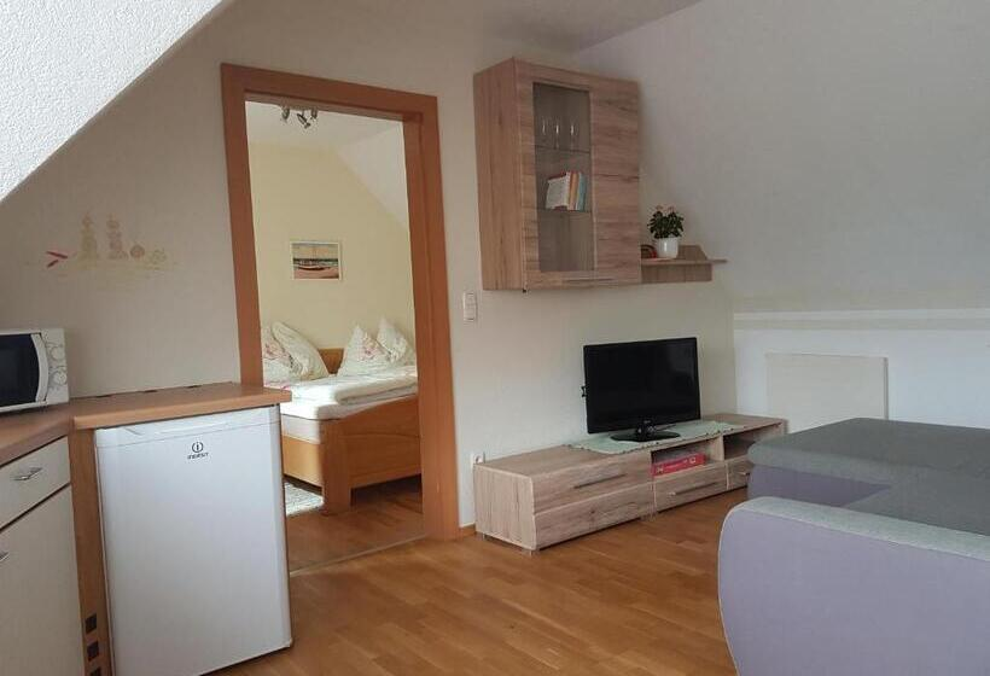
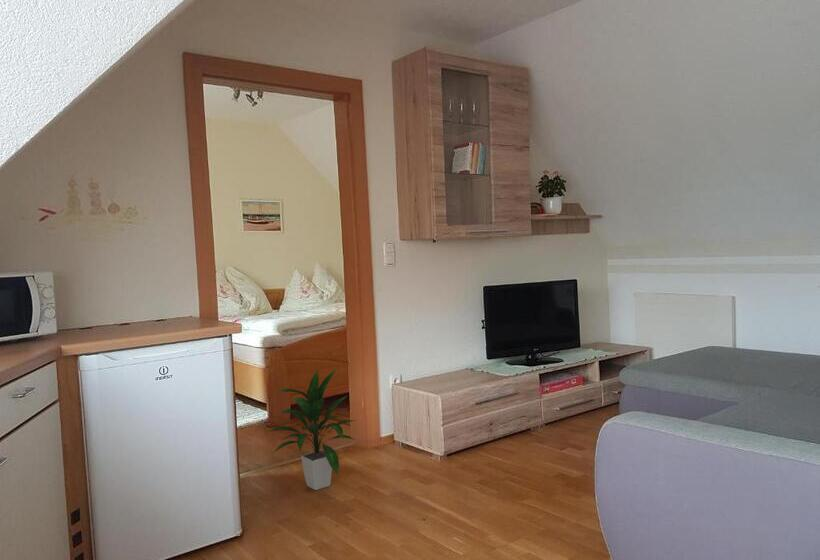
+ indoor plant (315, 429)
